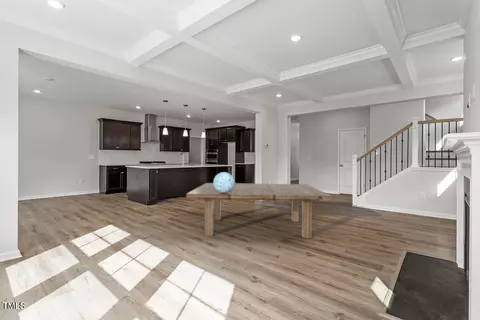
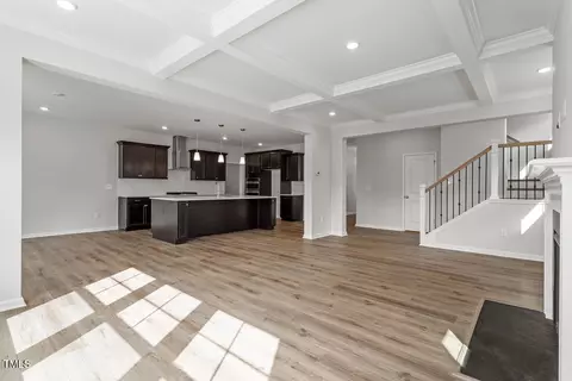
- decorative globe (223, 182)
- dining table (256, 200)
